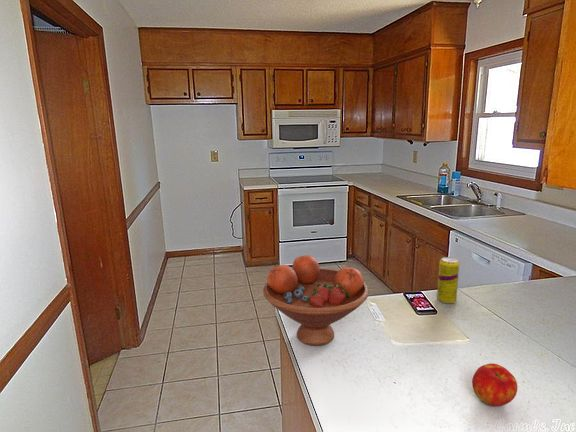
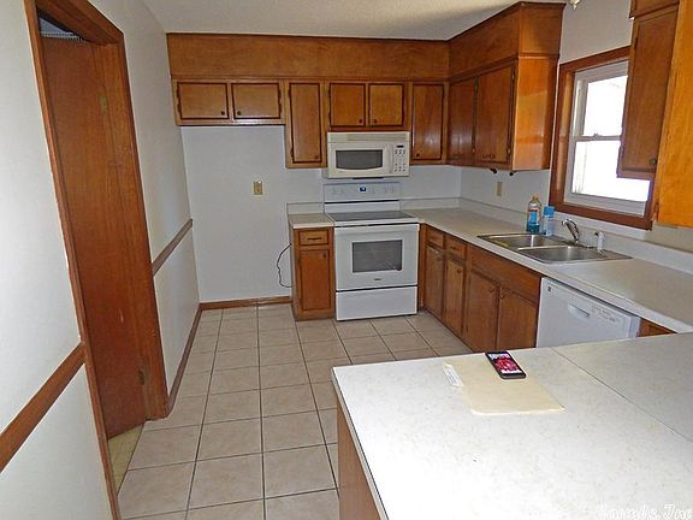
- beverage can (448, 279)
- apple (494, 385)
- fruit bowl (315, 302)
